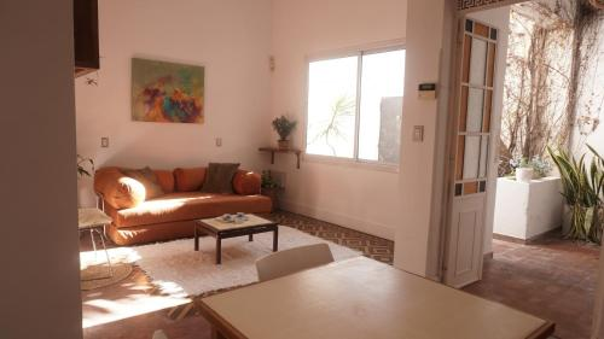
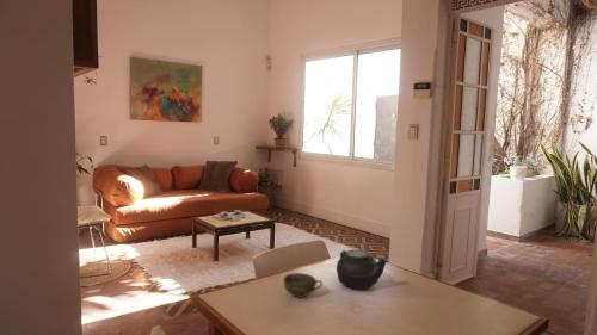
+ cup (302, 286)
+ teapot (362, 269)
